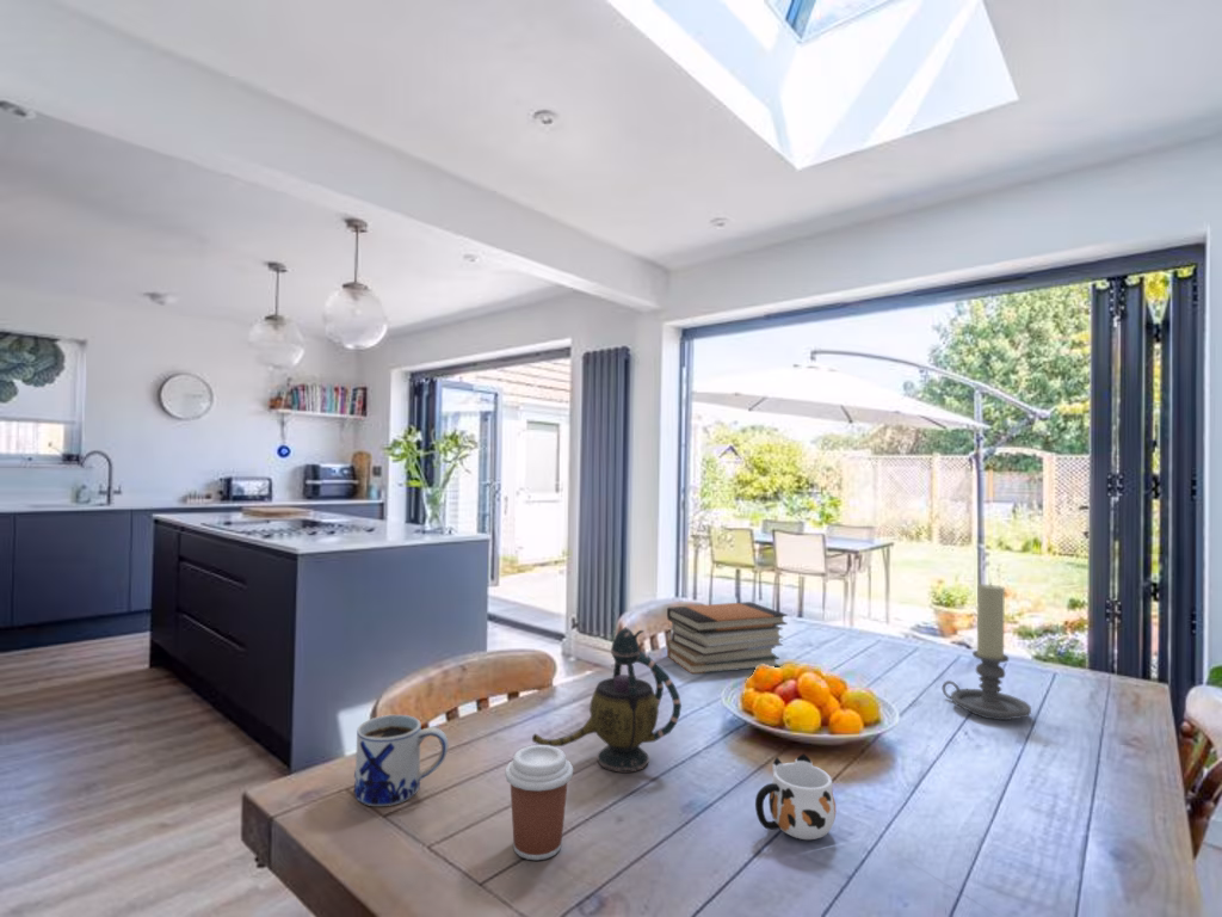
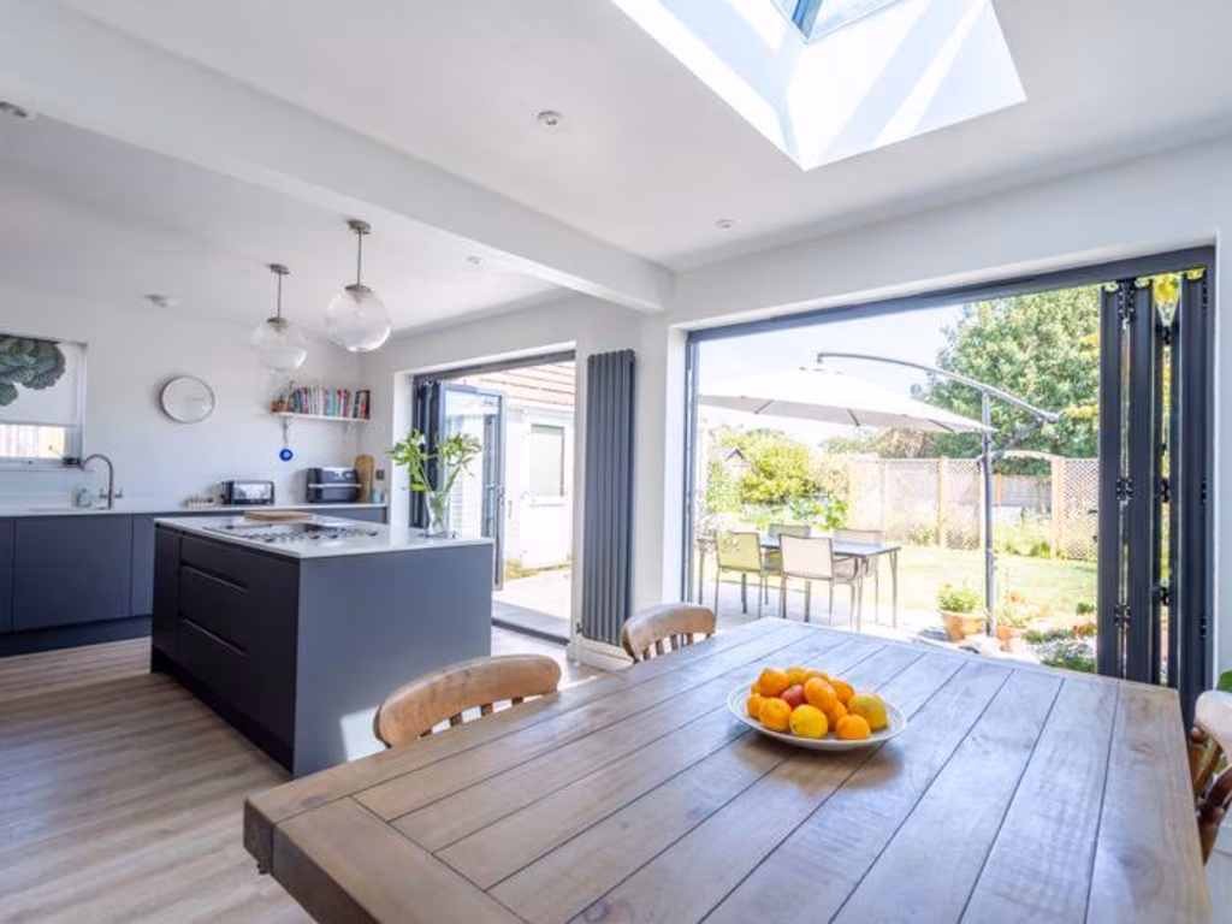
- book stack (724, 636)
- candle holder (983, 645)
- mug (792, 798)
- mug (397, 757)
- teapot (604, 694)
- coffee cup (538, 800)
